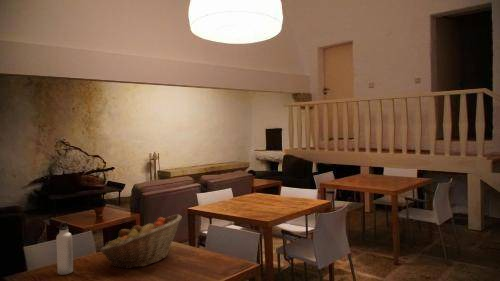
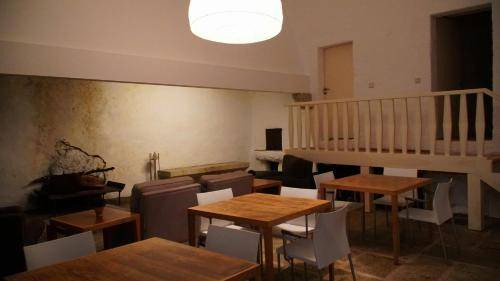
- water bottle (64, 247)
- fruit basket (143, 238)
